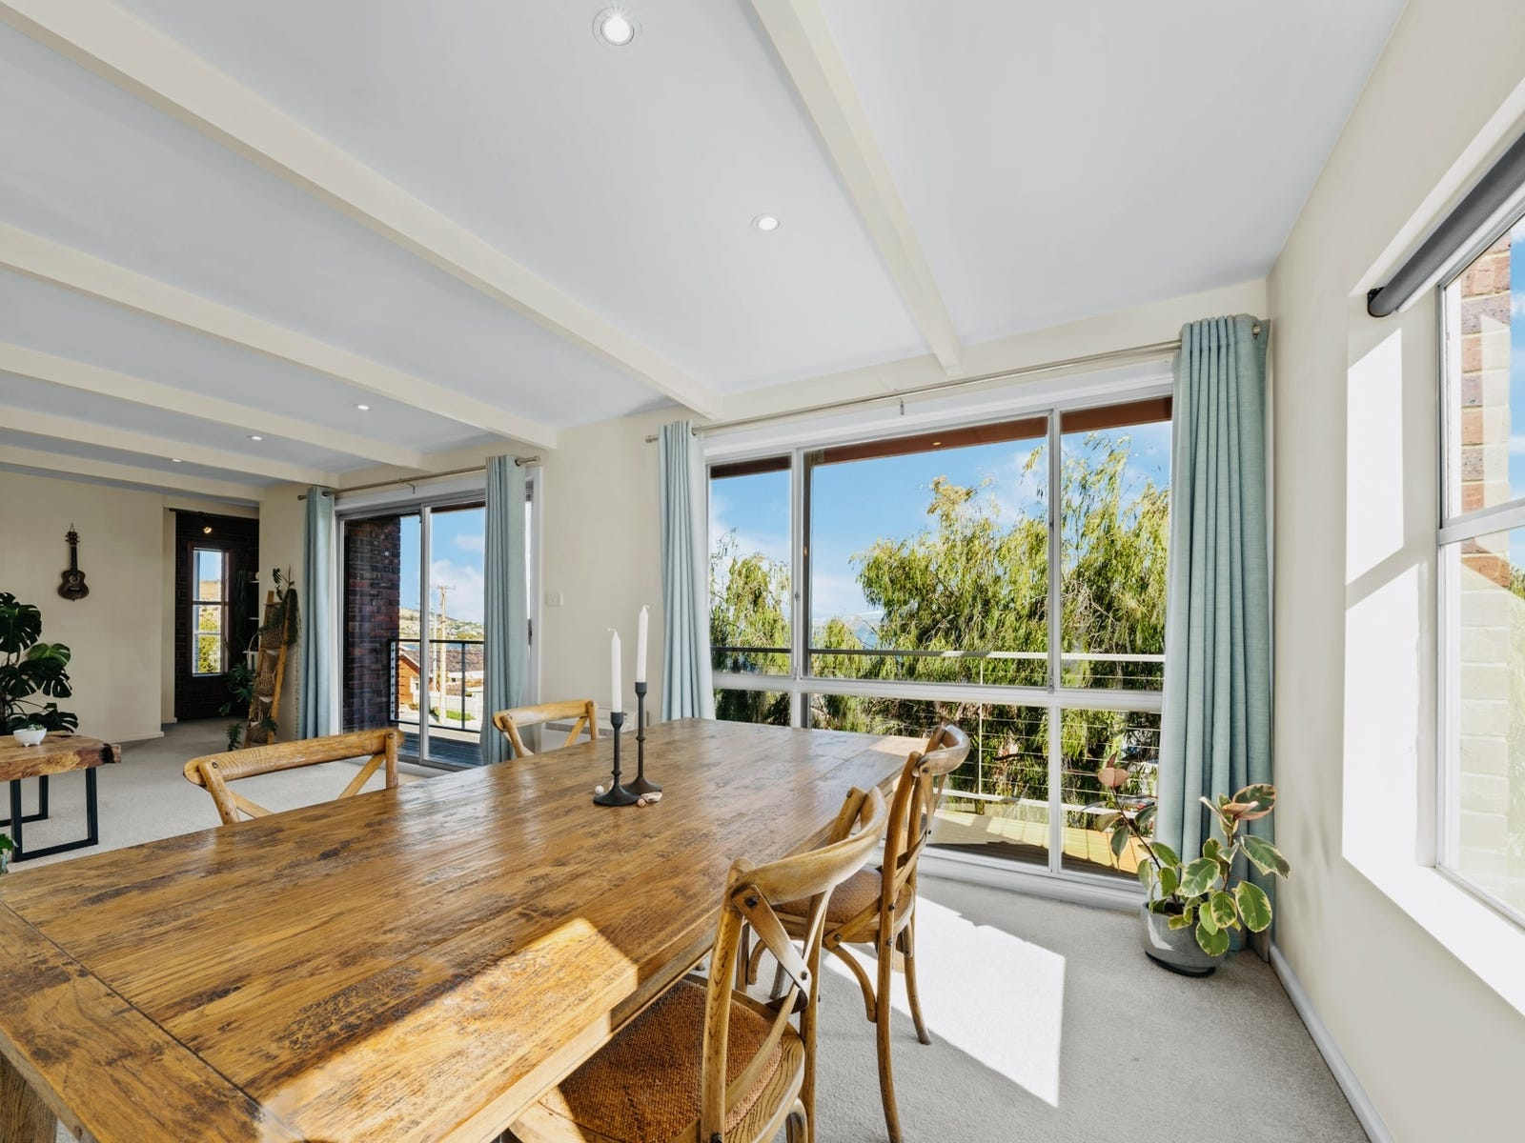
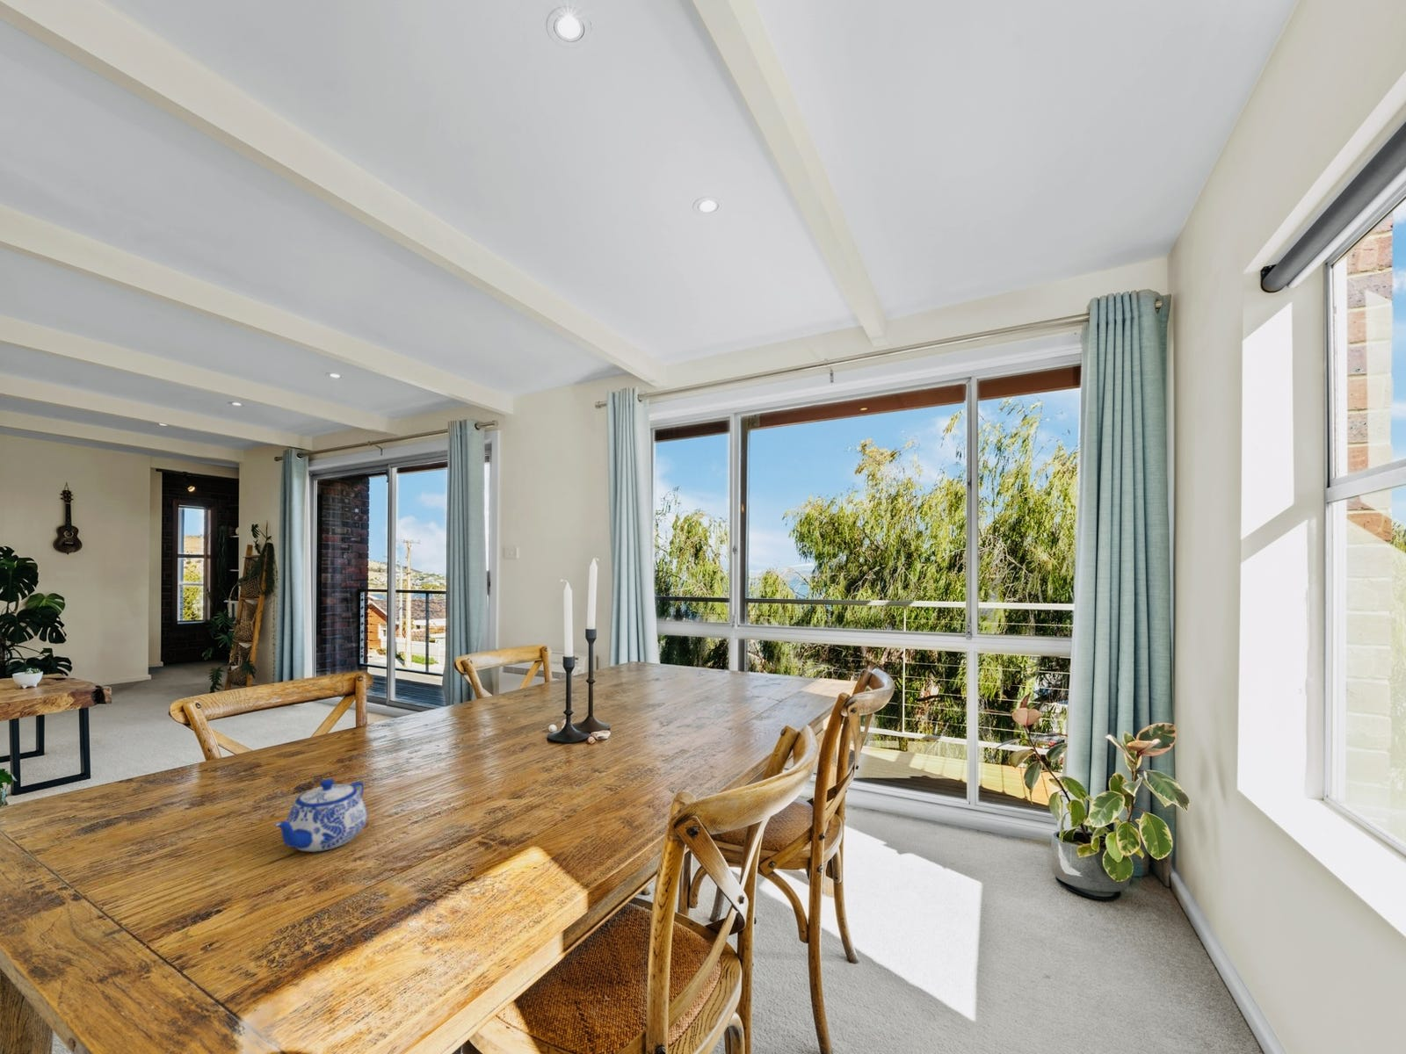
+ teapot (322, 813)
